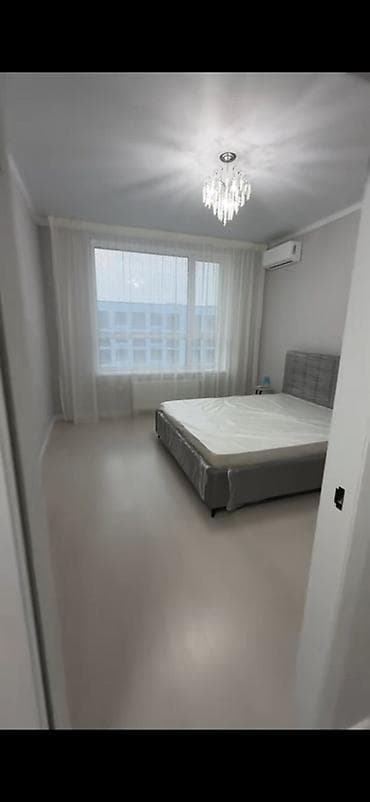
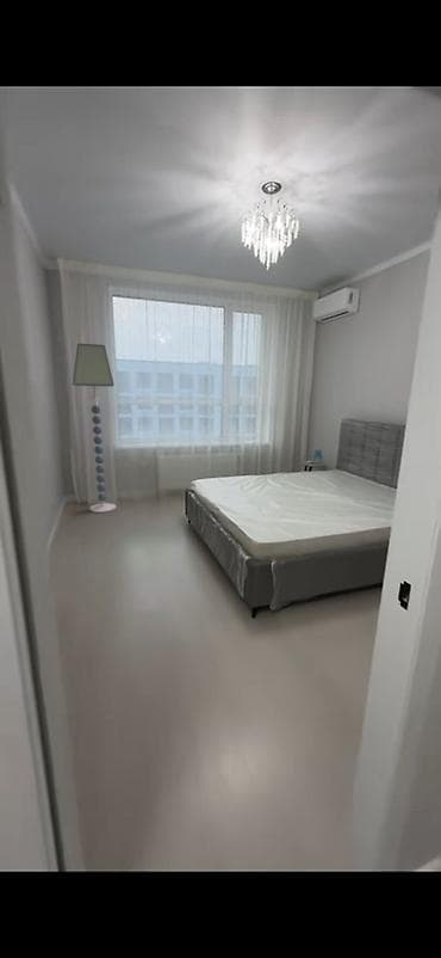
+ floor lamp (97, 431)
